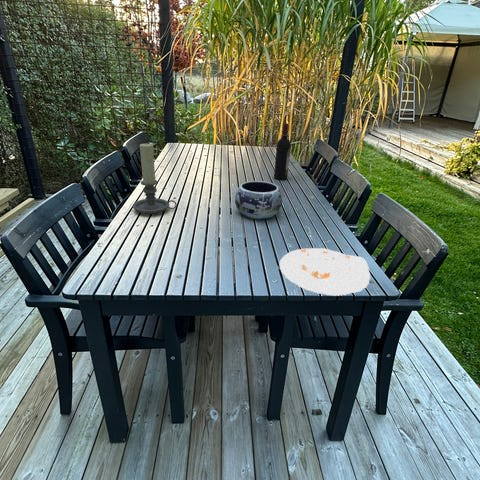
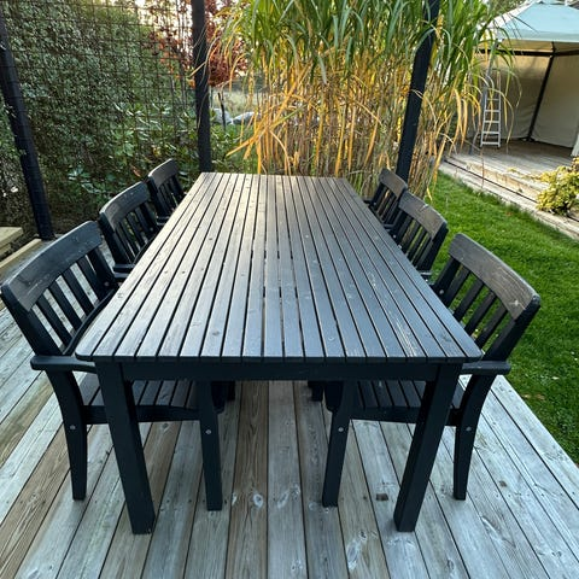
- candle holder (152, 178)
- wine bottle (283, 151)
- decorative bowl (258, 199)
- plate (325, 261)
